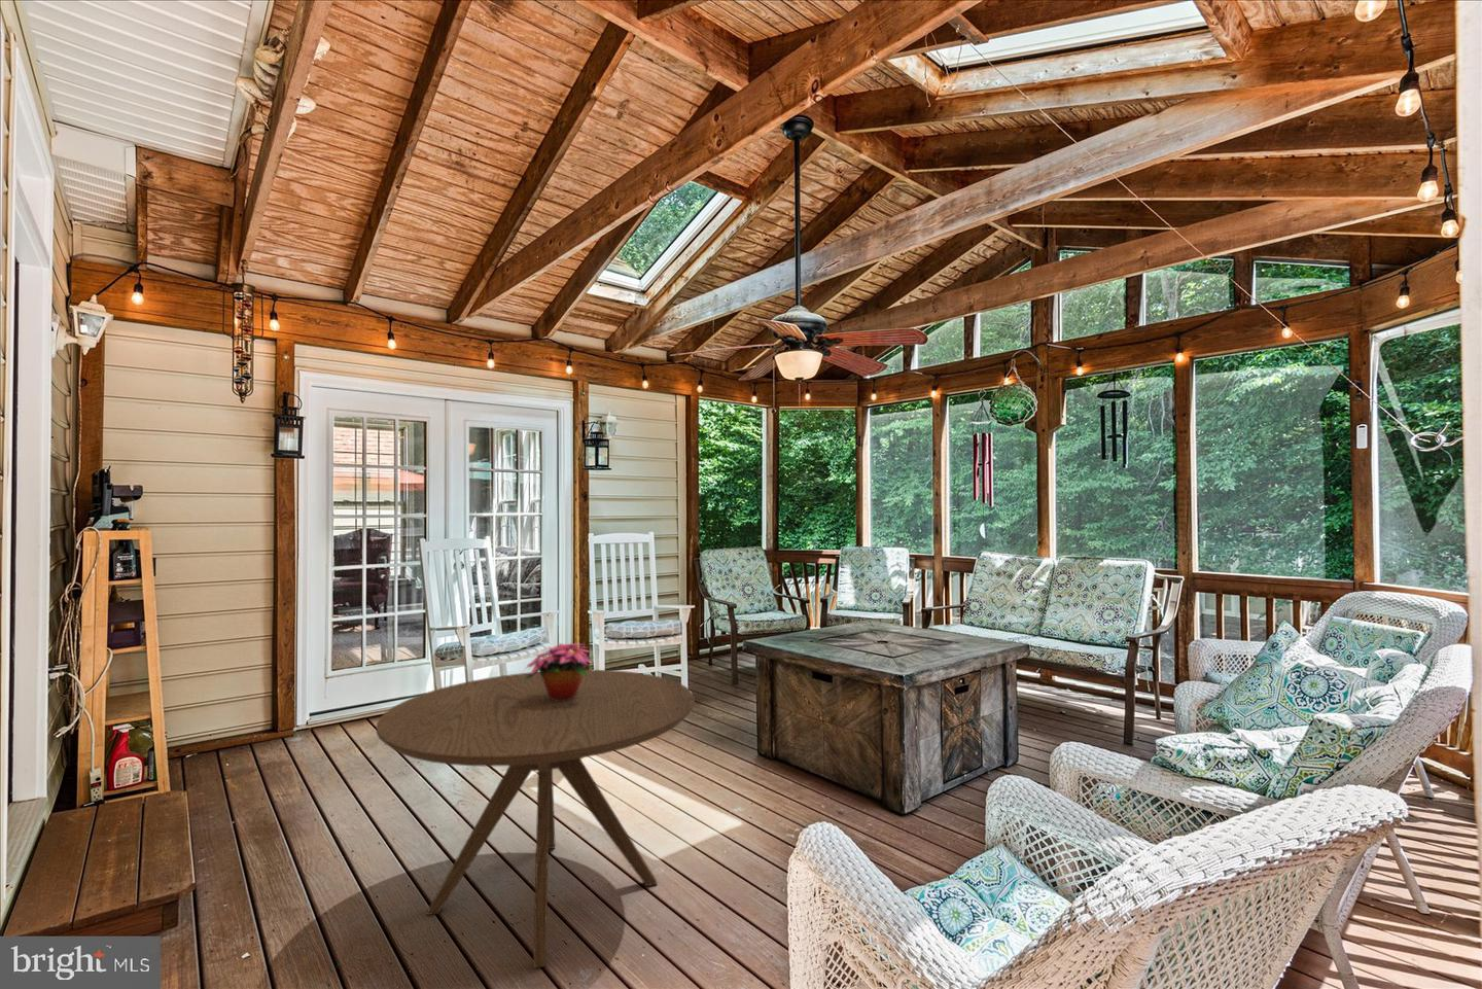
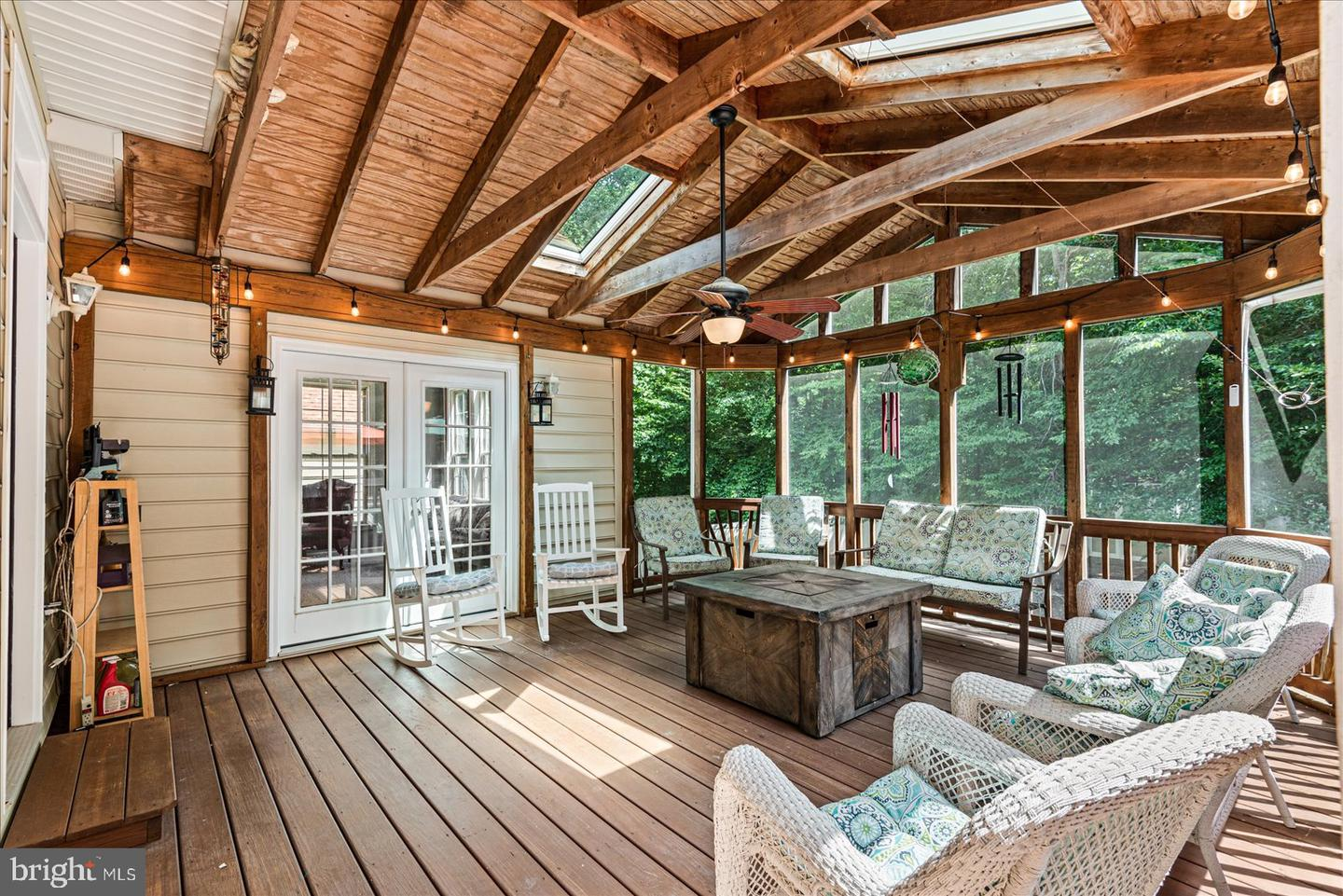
- dining table (544, 799)
- flower arrangement (562, 669)
